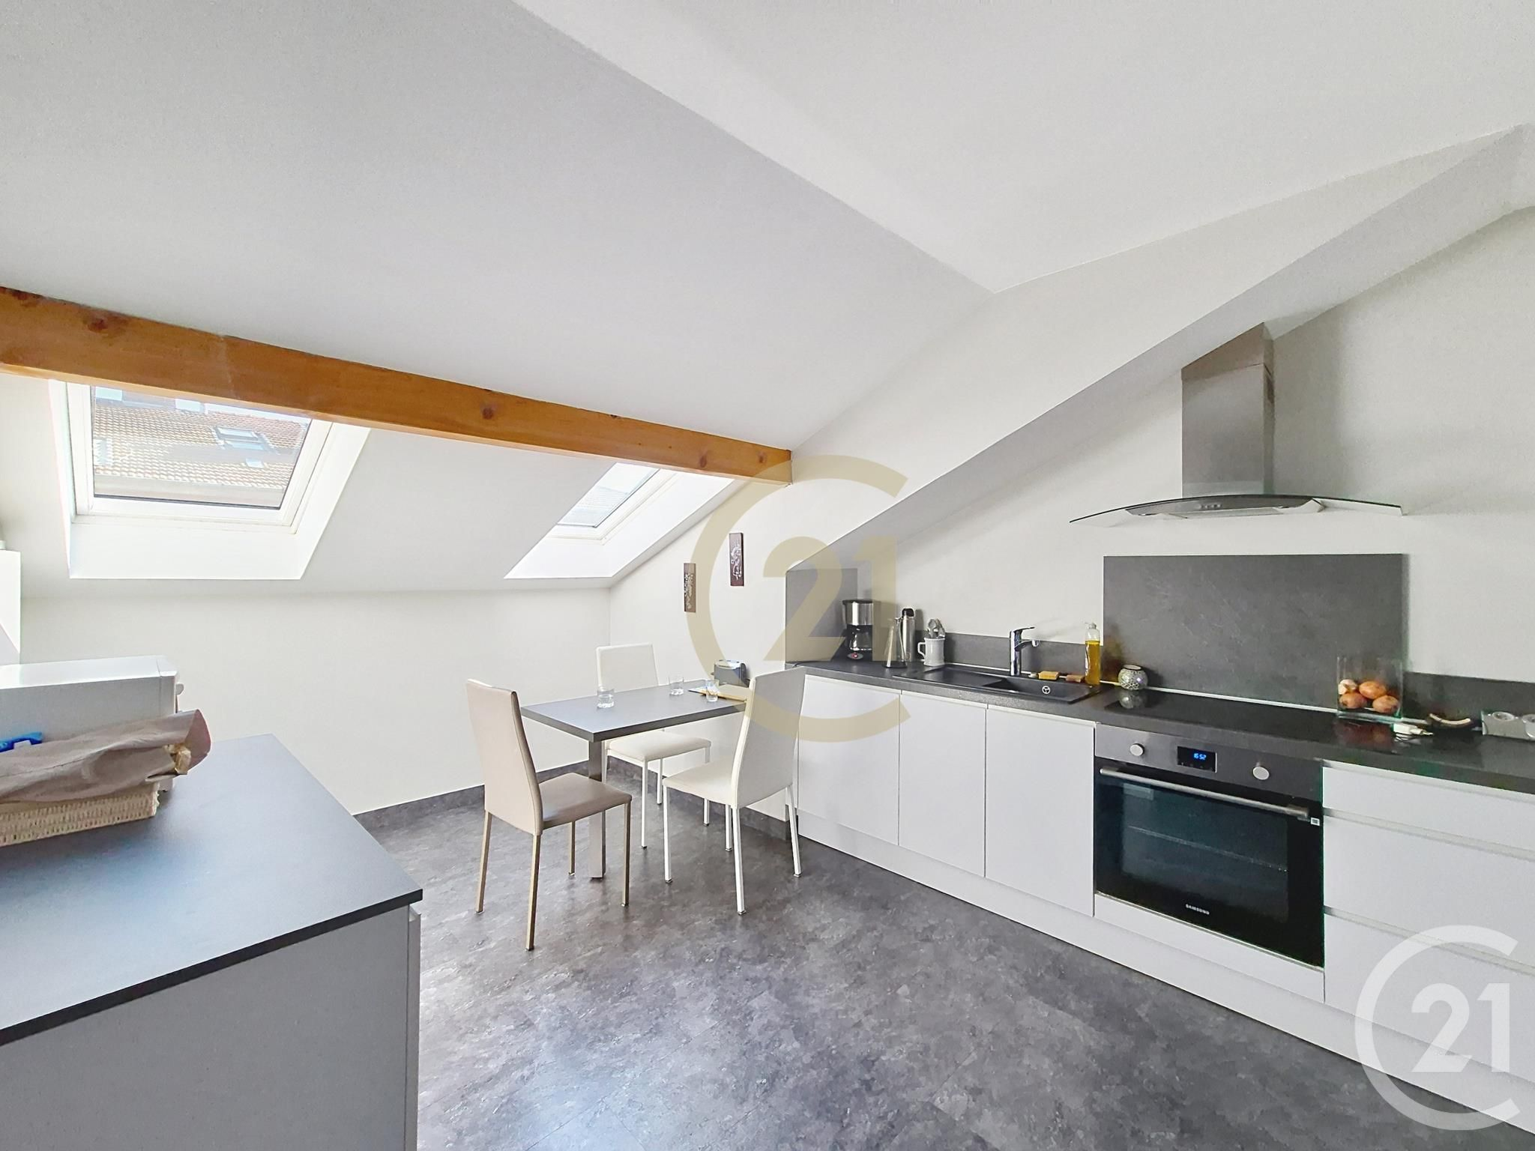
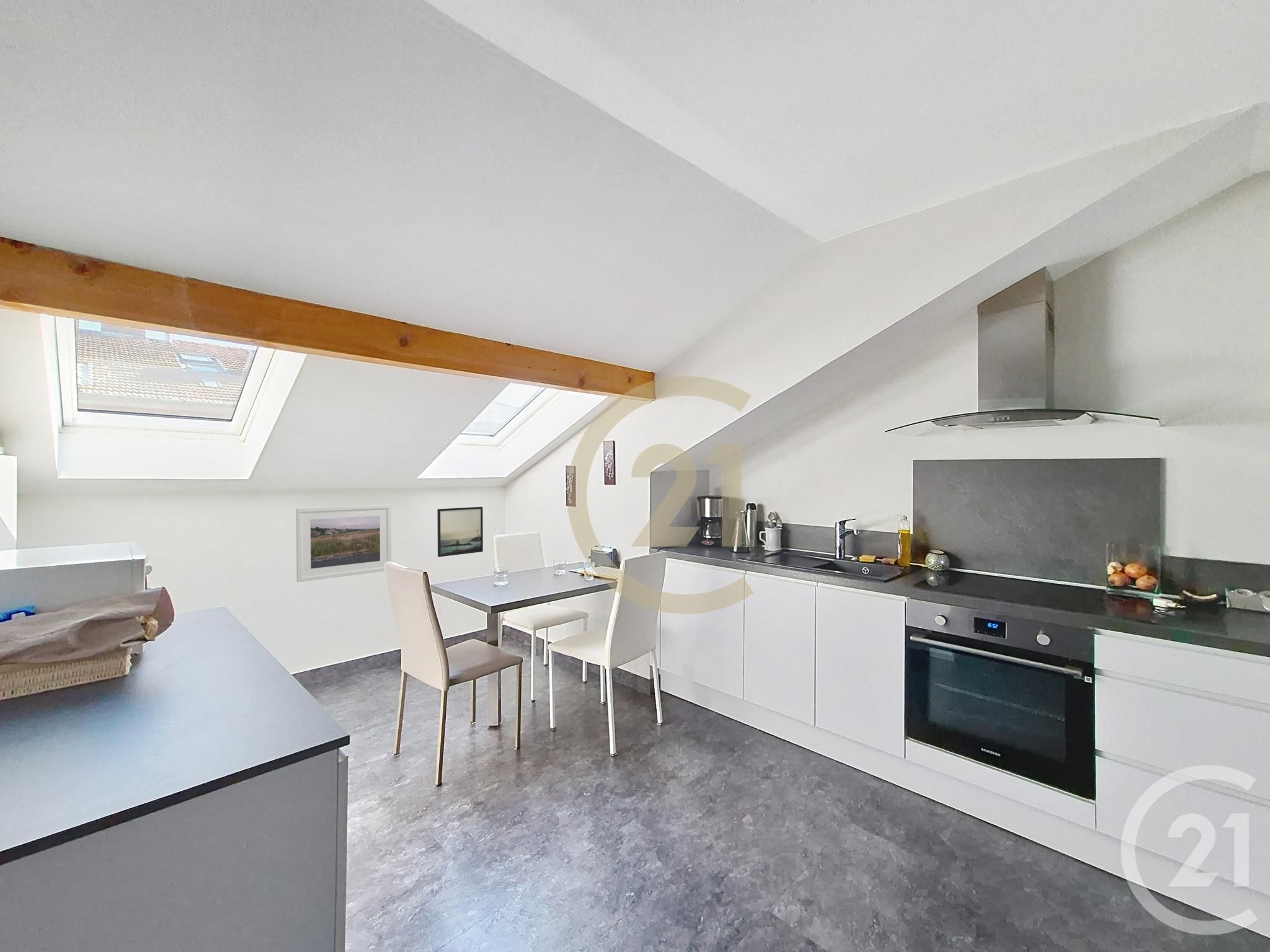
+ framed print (461, 531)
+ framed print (346, 540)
